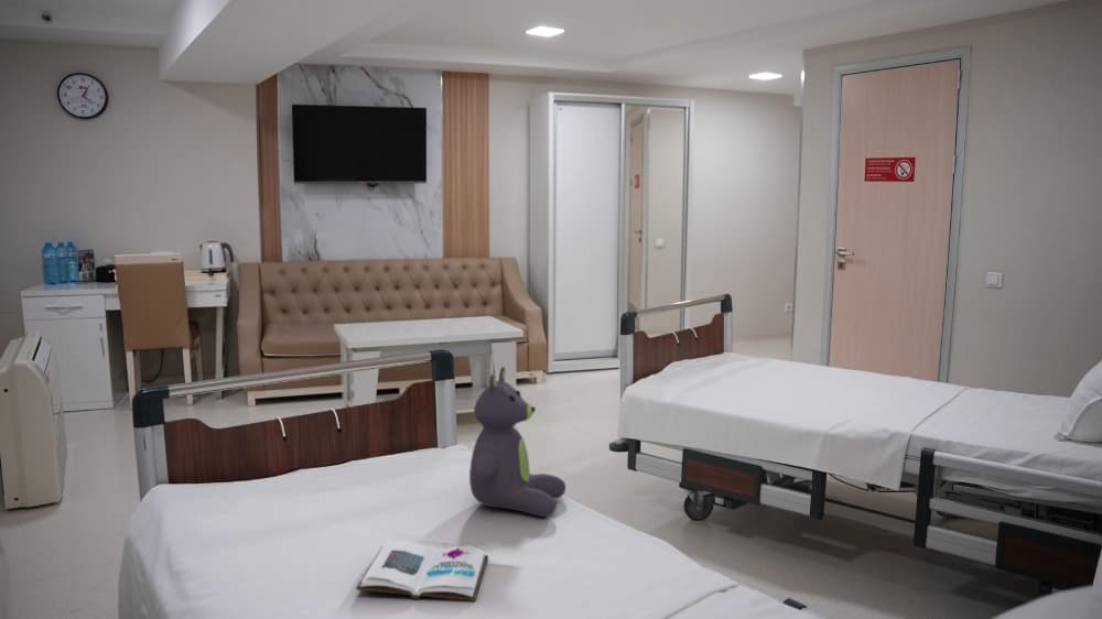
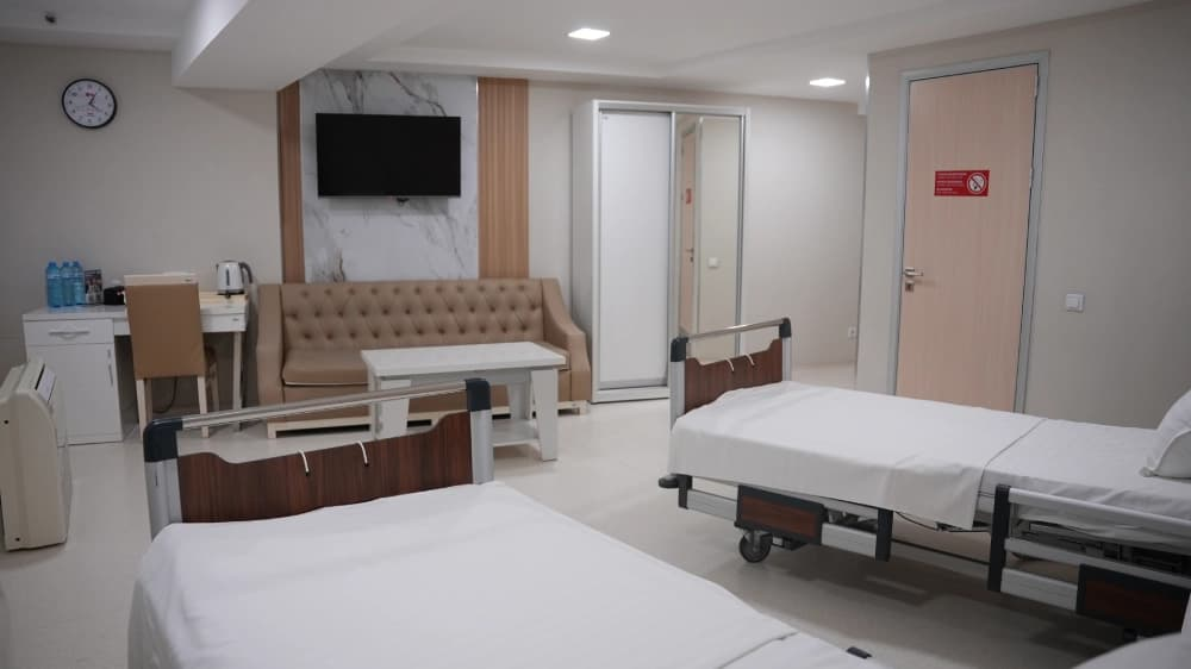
- book (425, 567)
- stuffed bear (517, 438)
